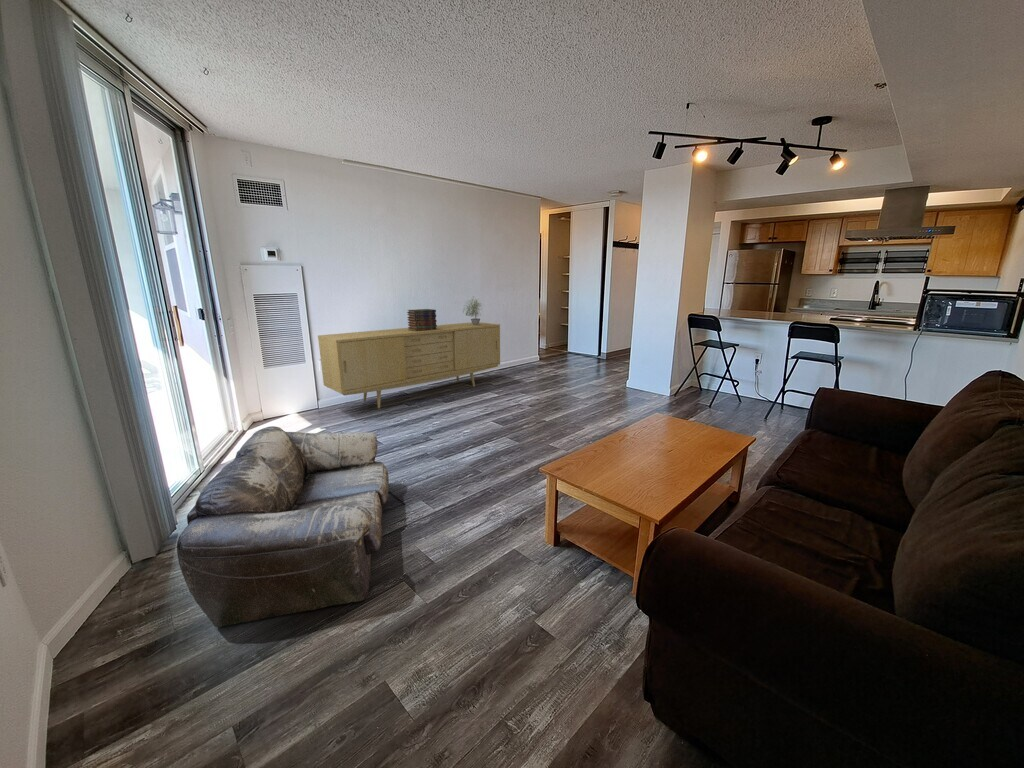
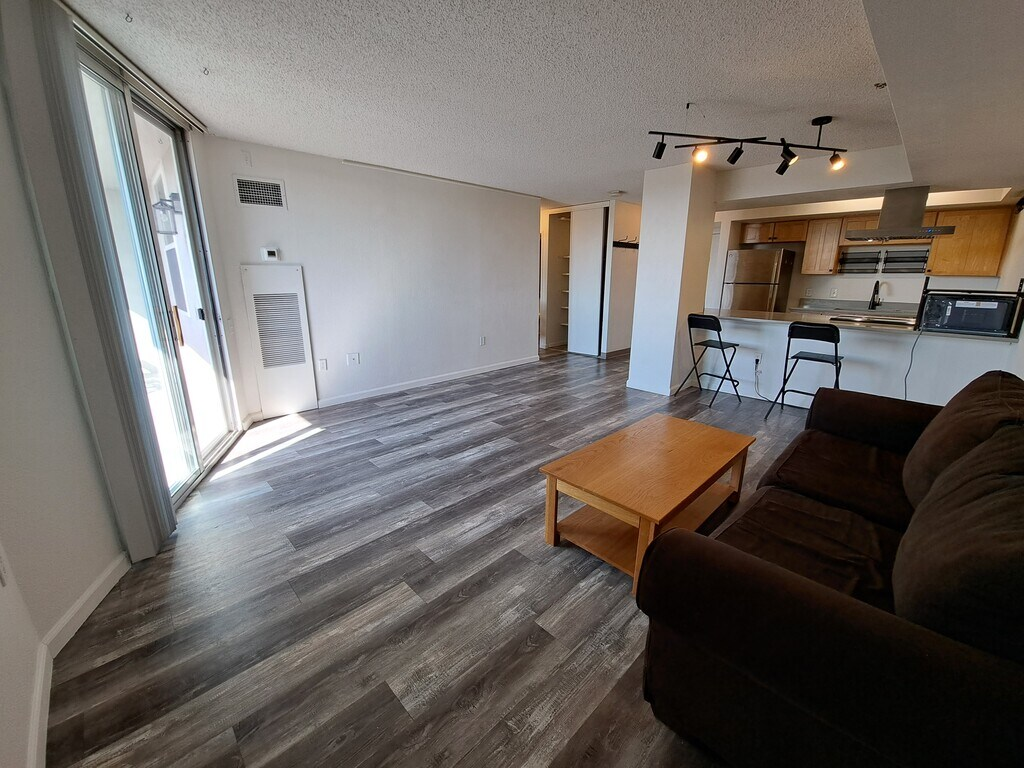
- potted plant (473, 310)
- book stack (422, 319)
- sideboard (421, 362)
- loveseat (312, 494)
